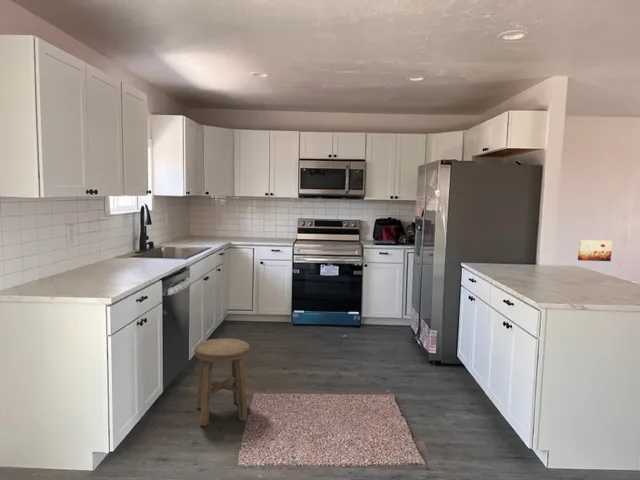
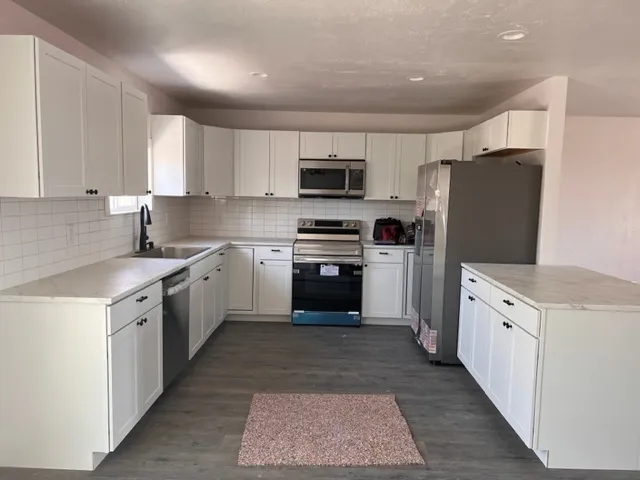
- wall art (594, 250)
- stool (223, 381)
